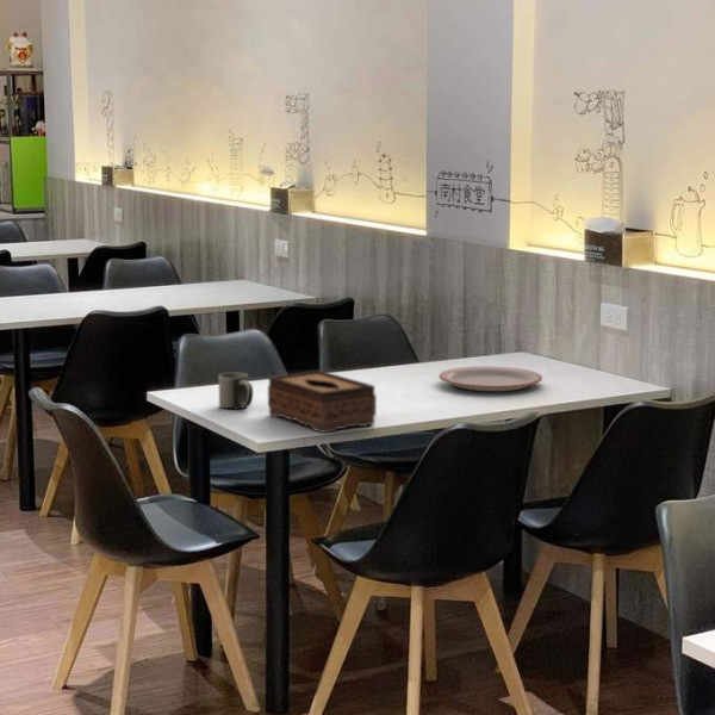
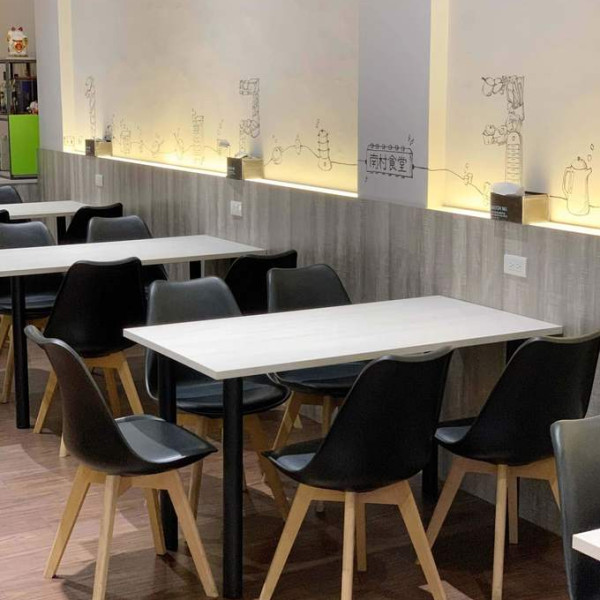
- mug (237, 391)
- tissue box (321, 400)
- plate (490, 379)
